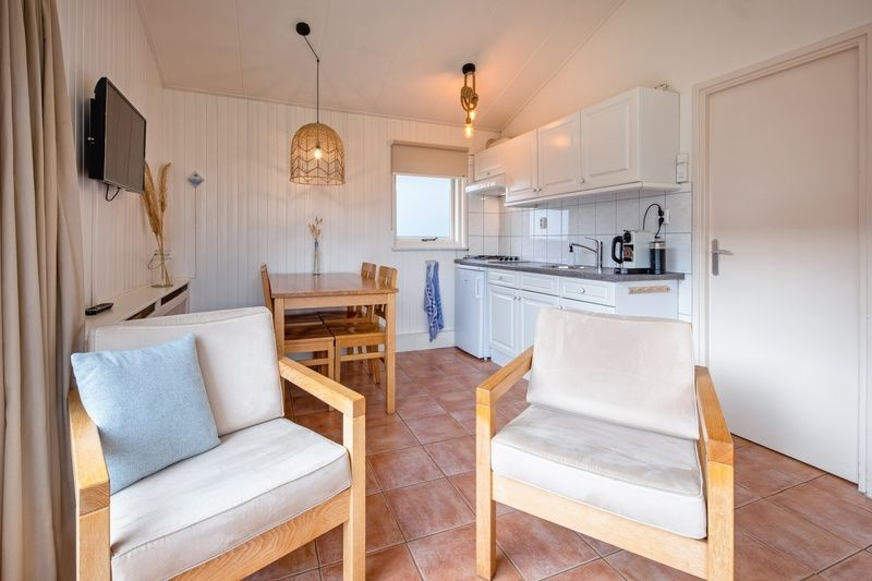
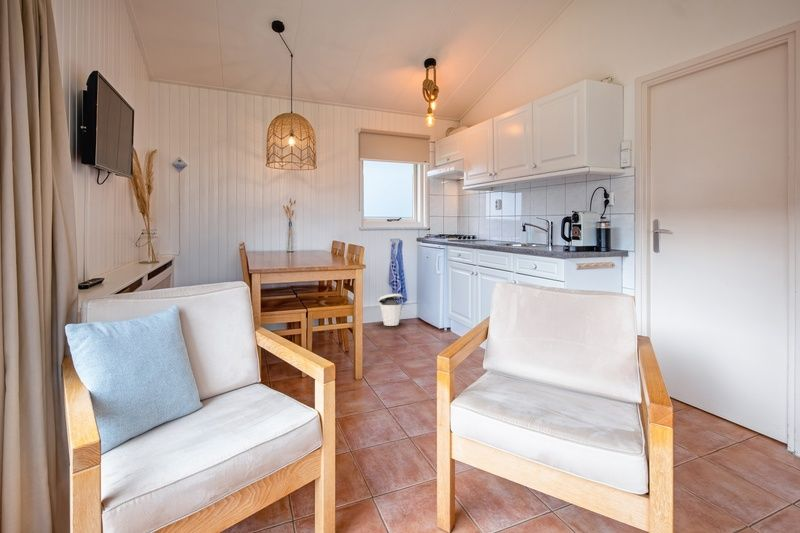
+ trash can (390, 308)
